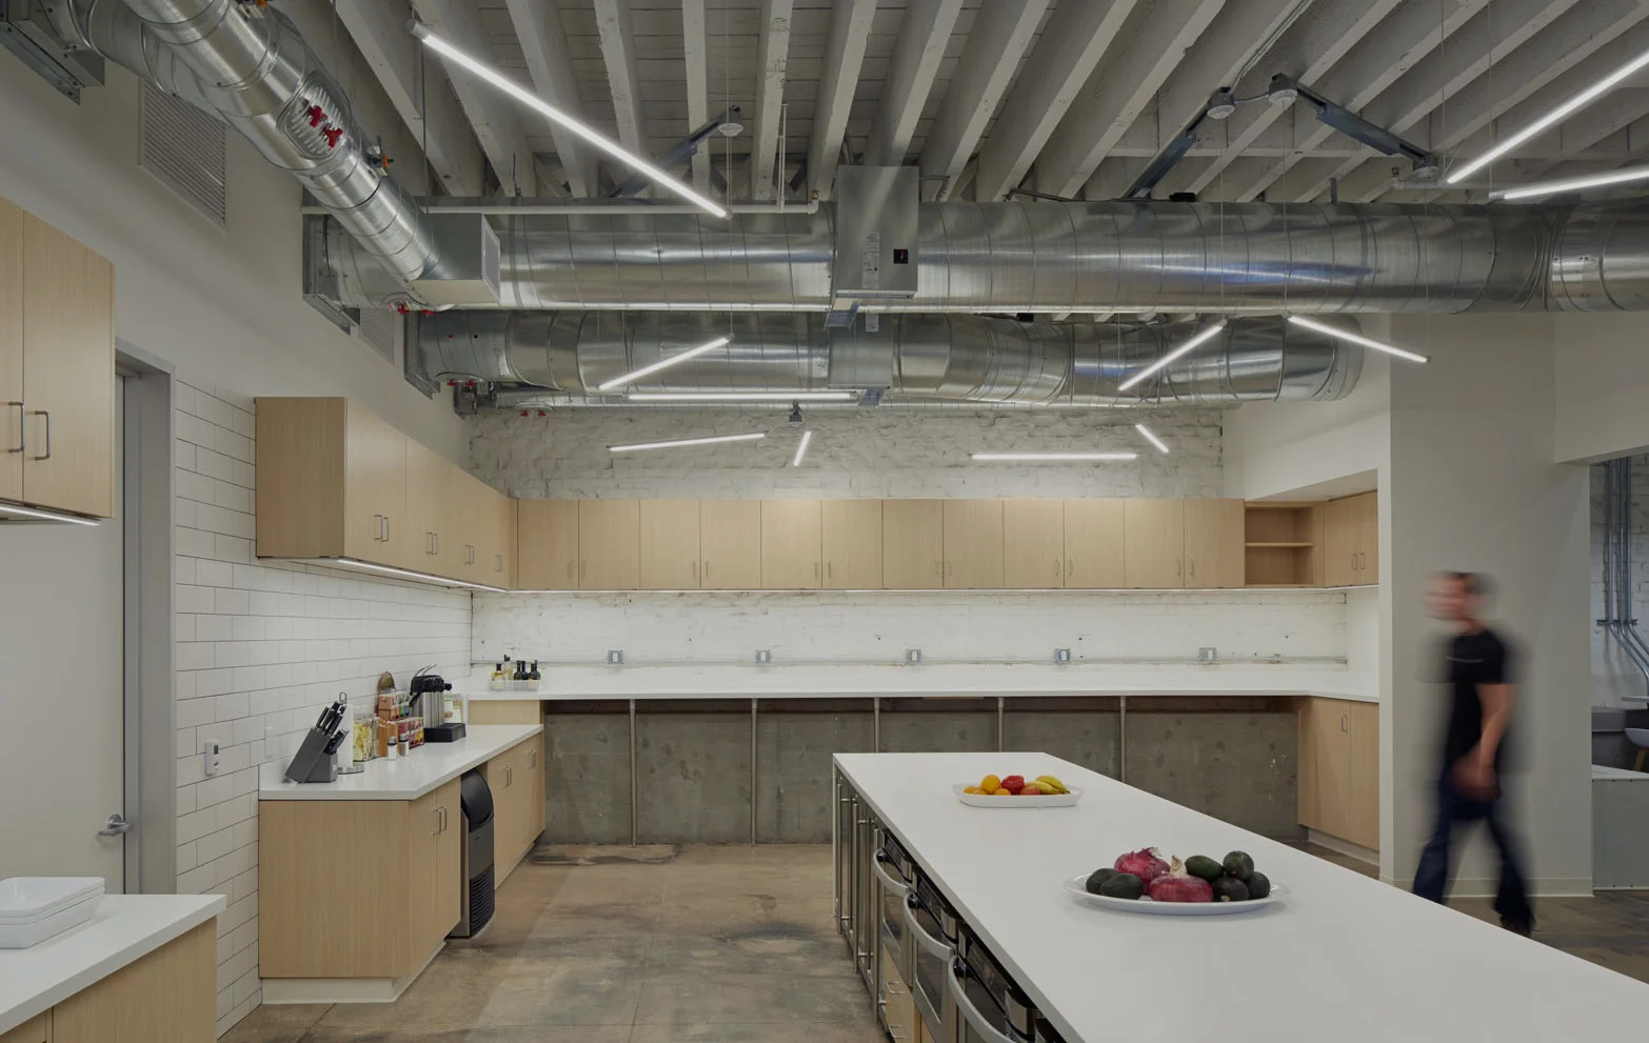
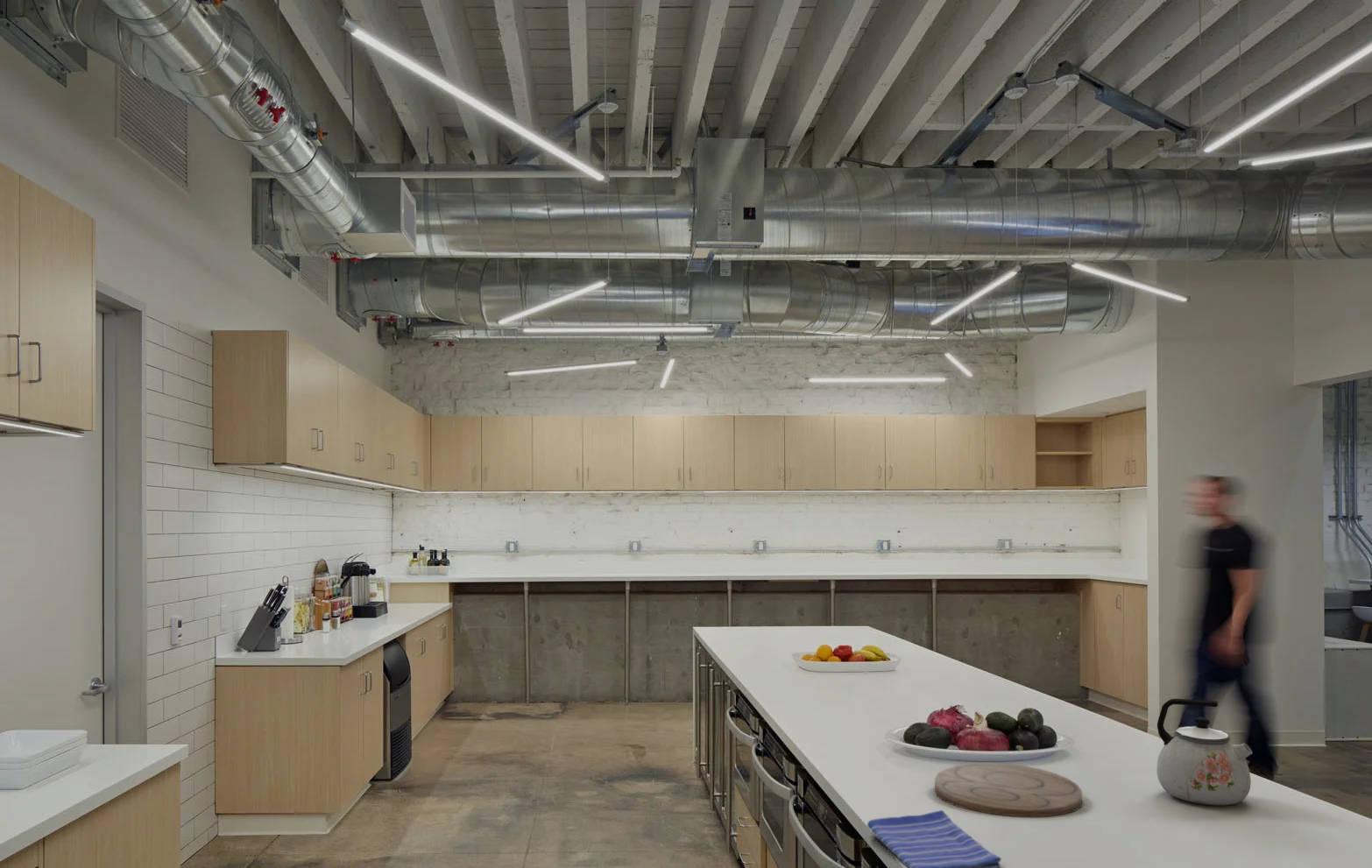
+ cutting board (1007, 790)
+ kettle (1203, 748)
+ dish towel (930, 841)
